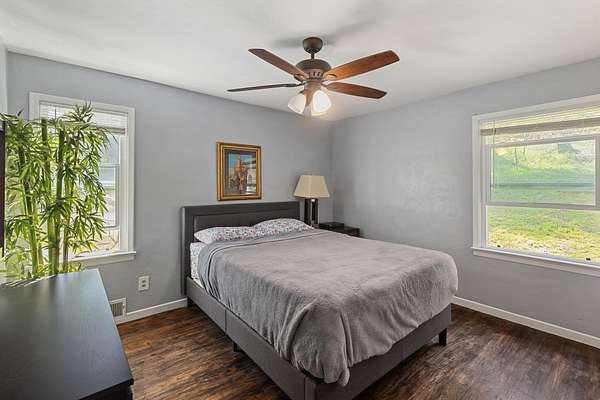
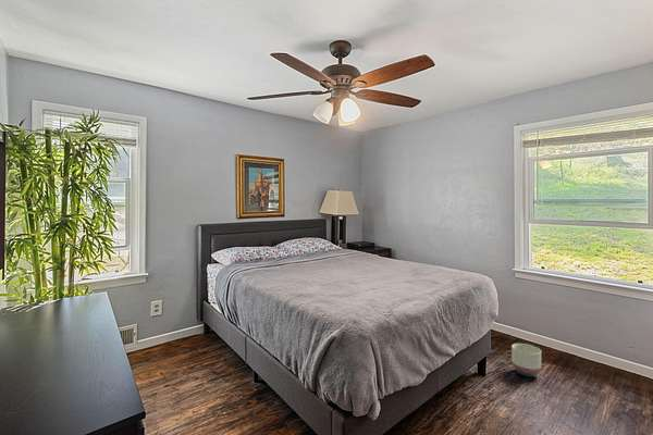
+ planter (526, 361)
